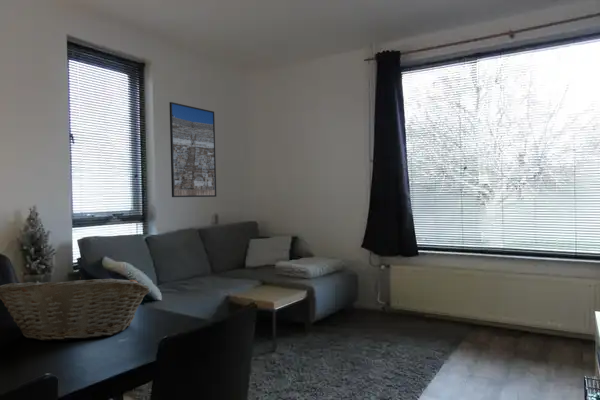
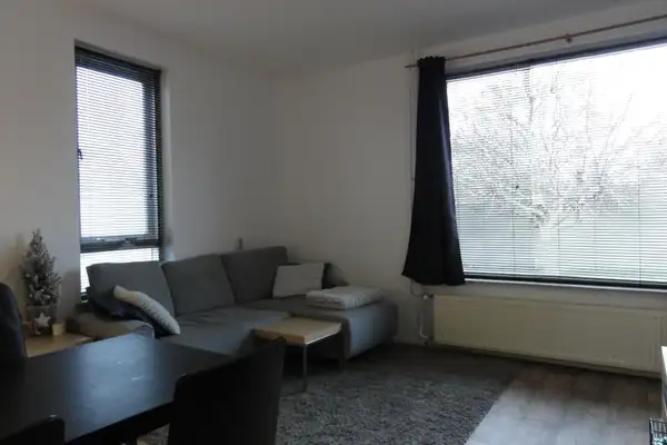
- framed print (194, 152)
- fruit basket (75, 301)
